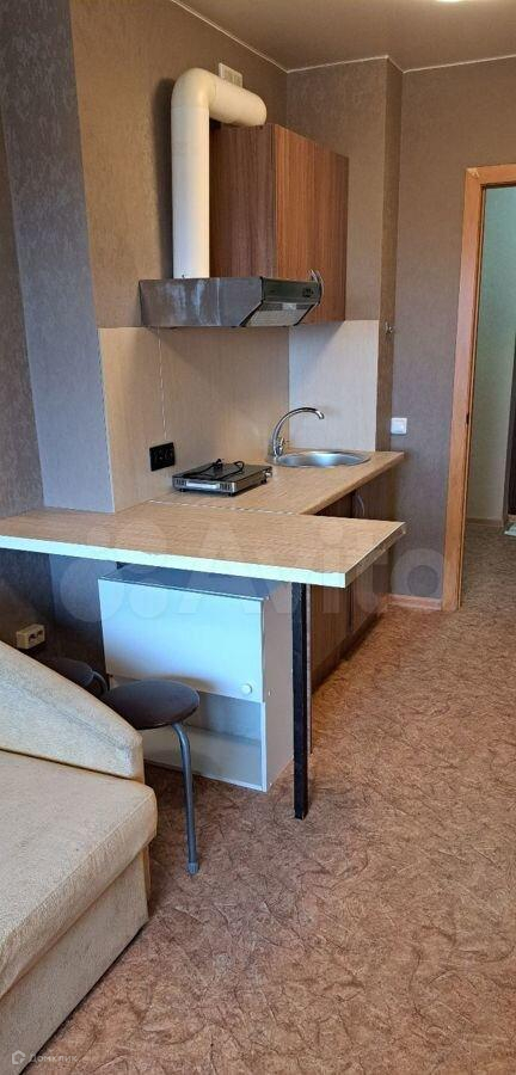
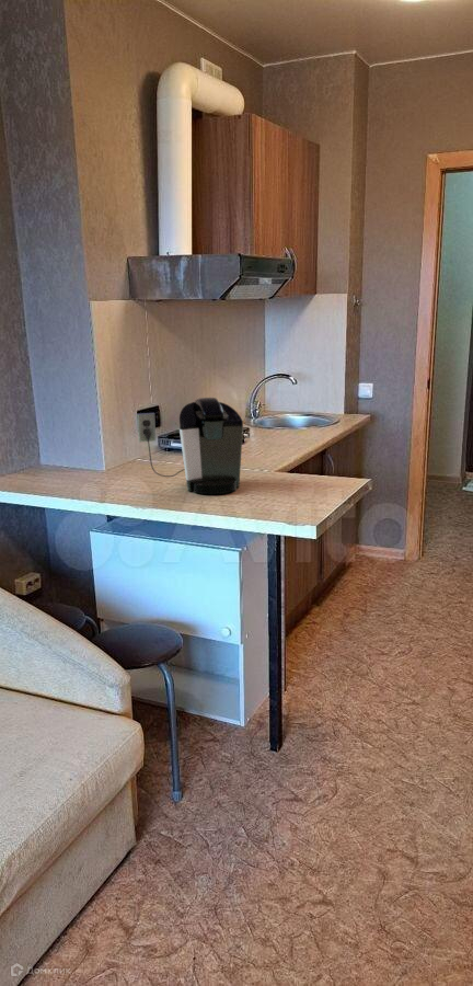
+ coffee maker (193, 444)
